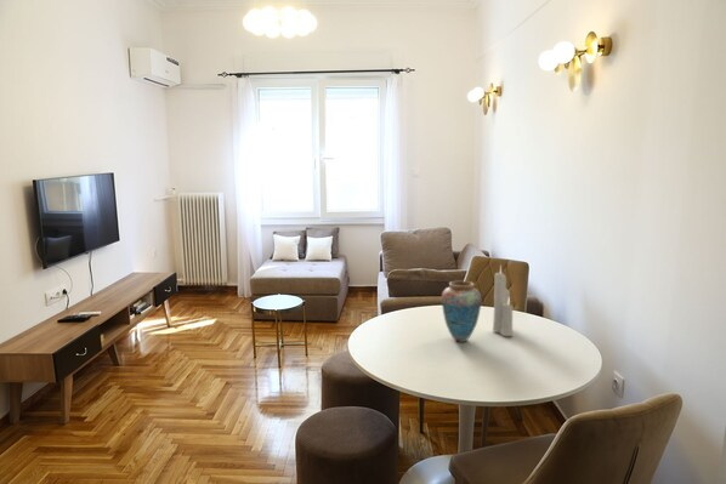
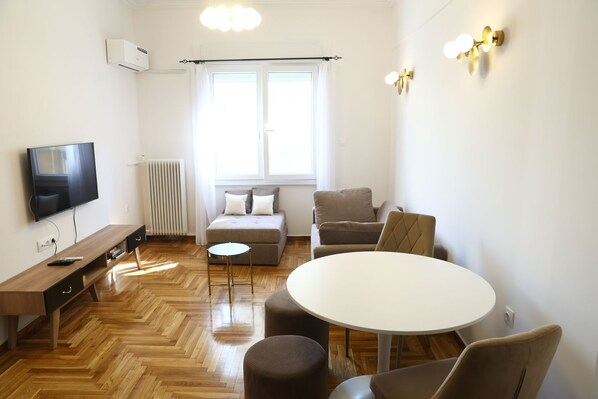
- candle (503, 296)
- vase (460, 312)
